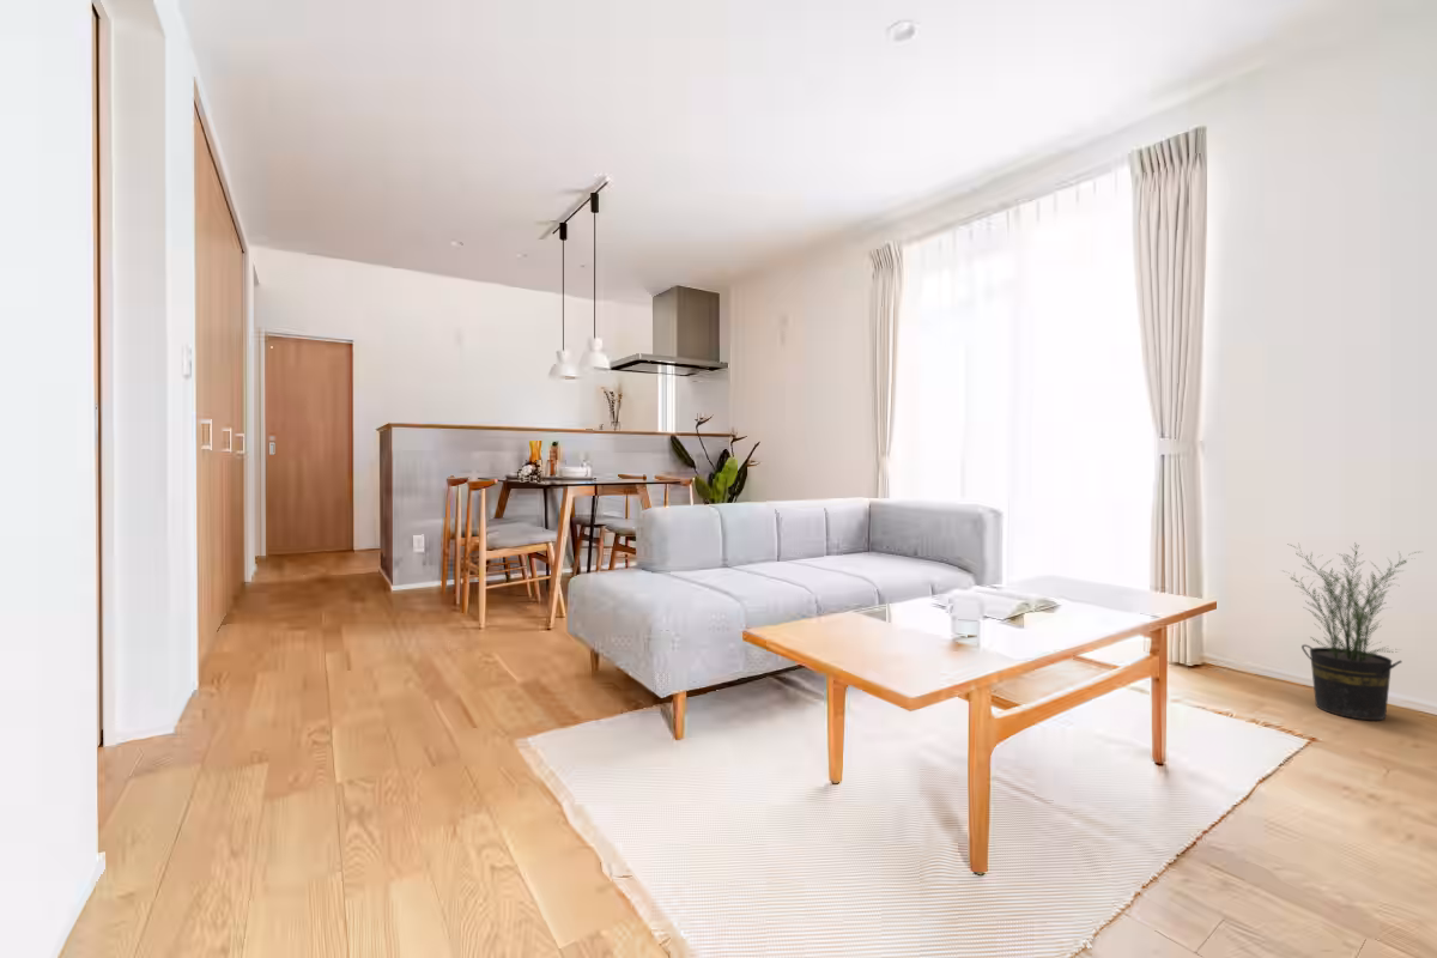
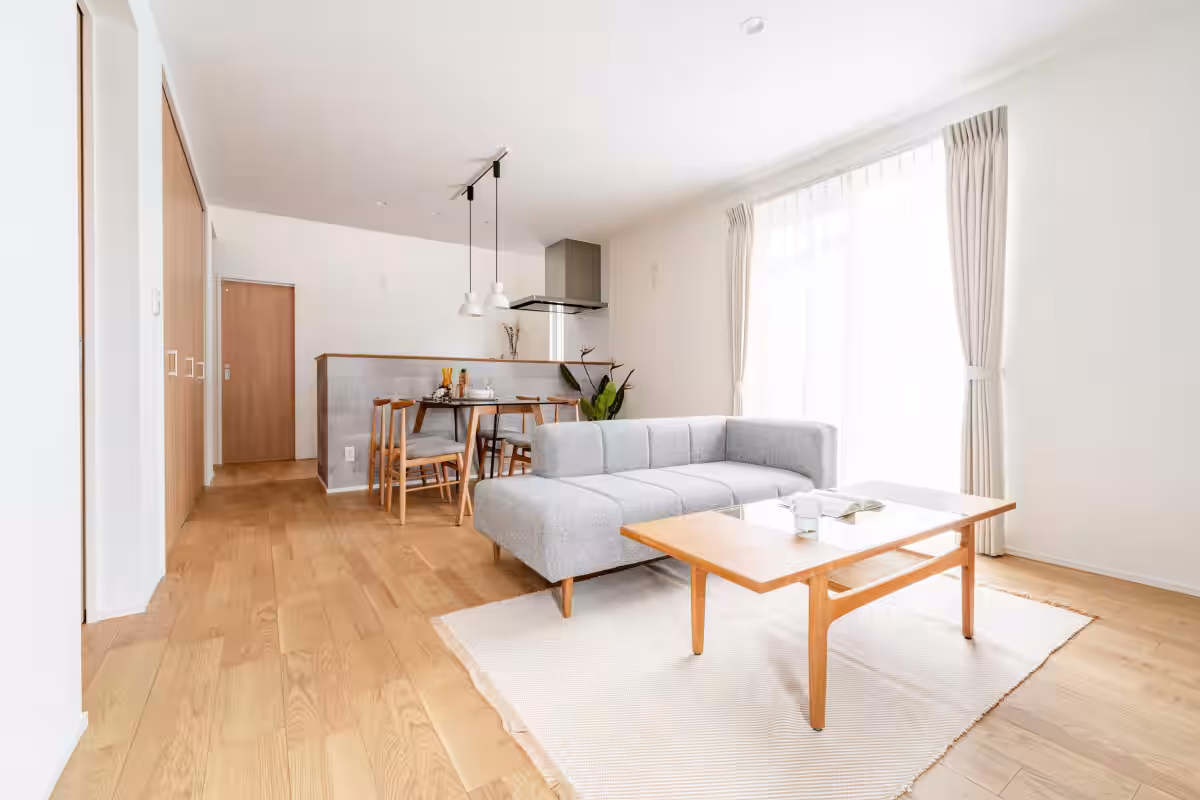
- potted plant (1347, 625)
